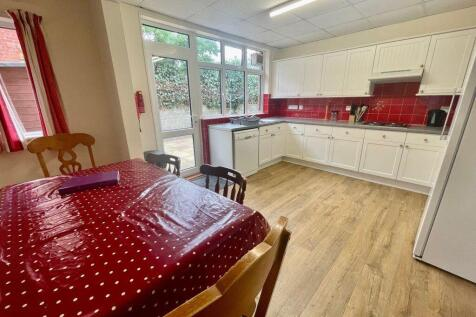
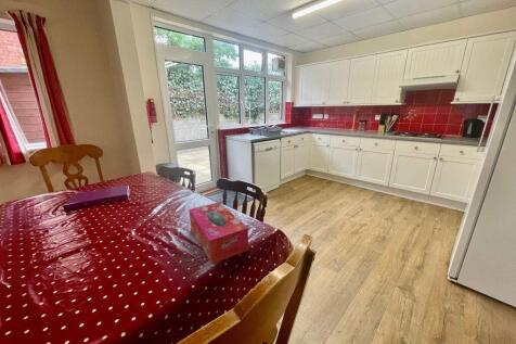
+ tissue box (216, 228)
